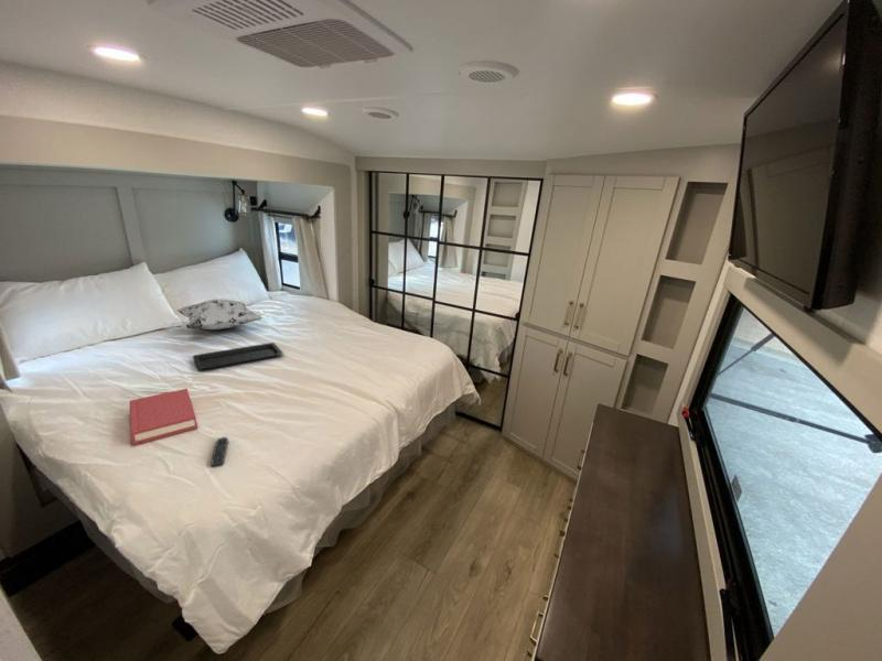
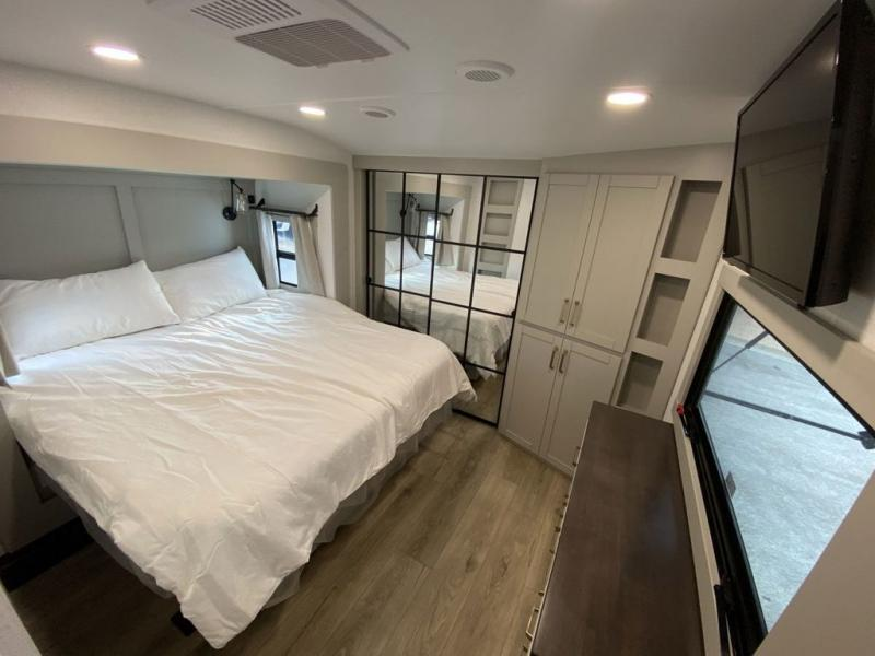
- hardback book (162, 413)
- decorative pillow (219, 314)
- remote control (219, 449)
- serving tray (239, 356)
